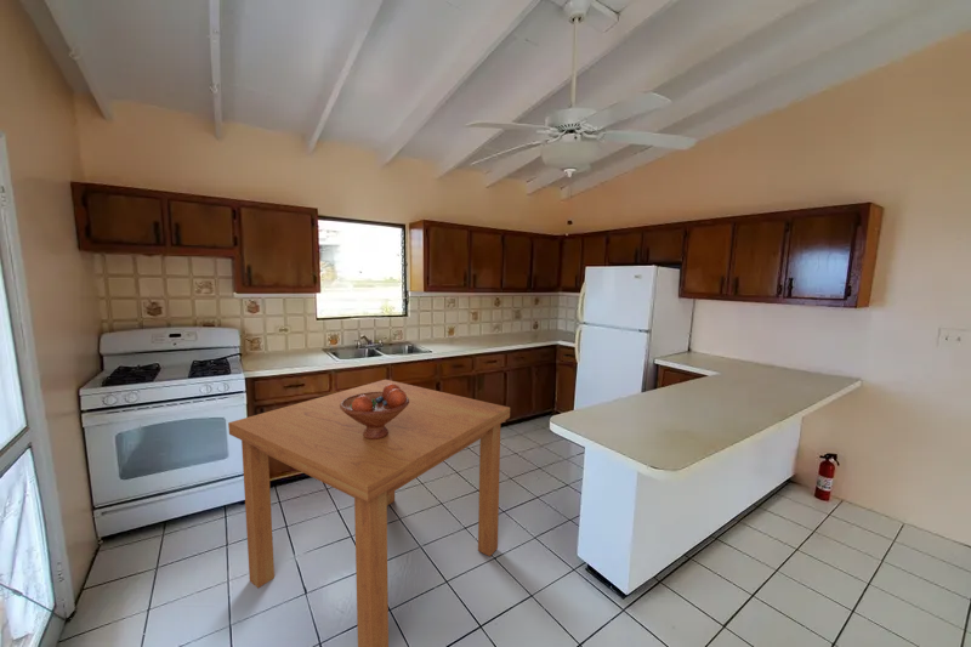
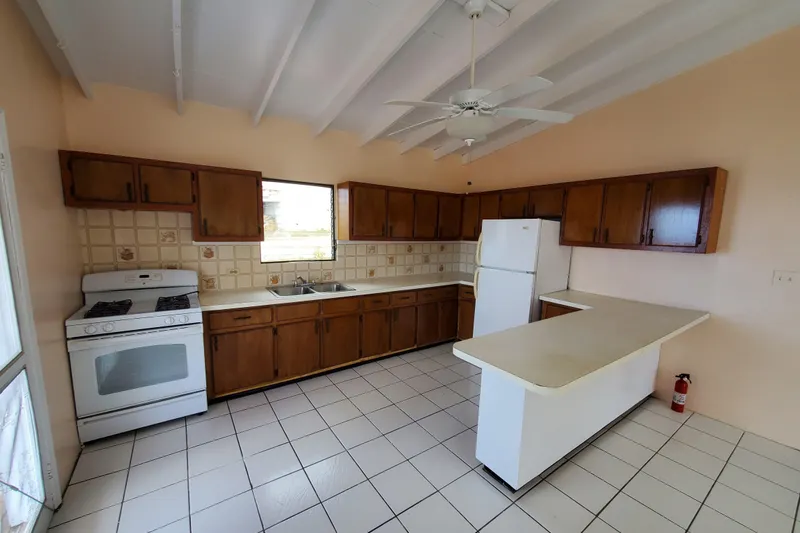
- dining table (380, 490)
- fruit bowl (375, 410)
